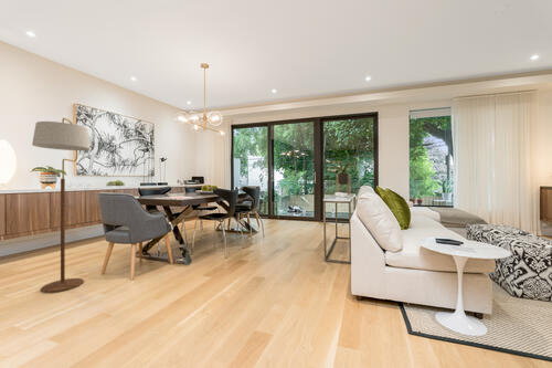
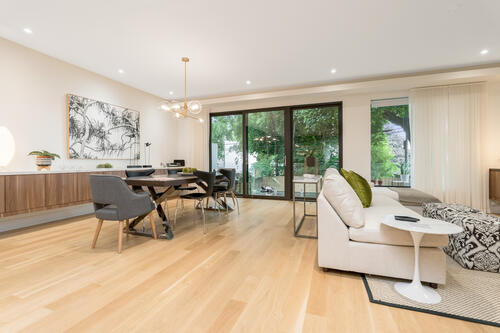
- floor lamp (64, 201)
